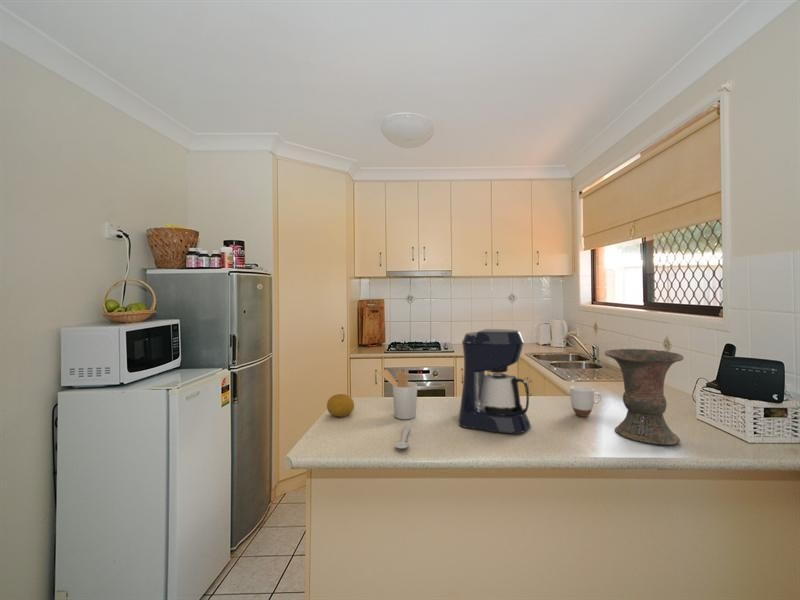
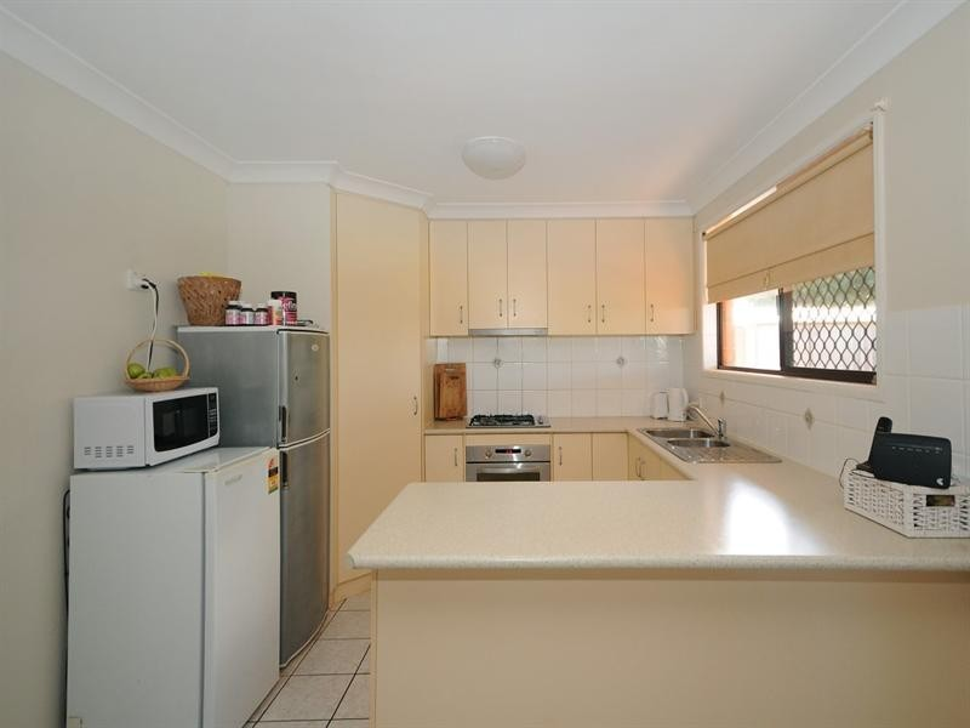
- vase (642, 394)
- fruit (340, 405)
- coffee maker (492, 375)
- mug (586, 401)
- utensil holder (398, 392)
- spoon (403, 436)
